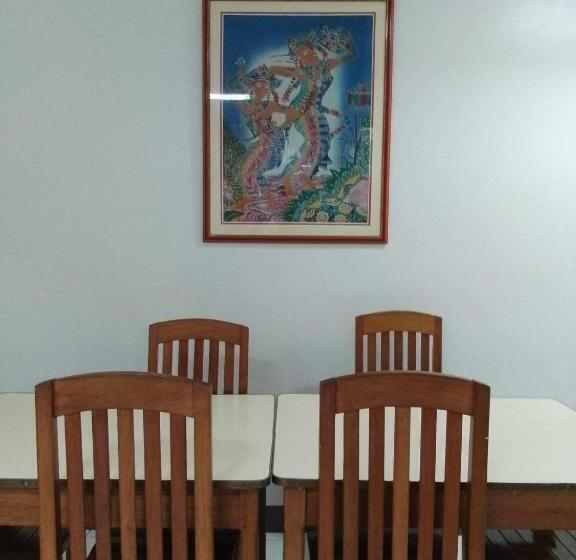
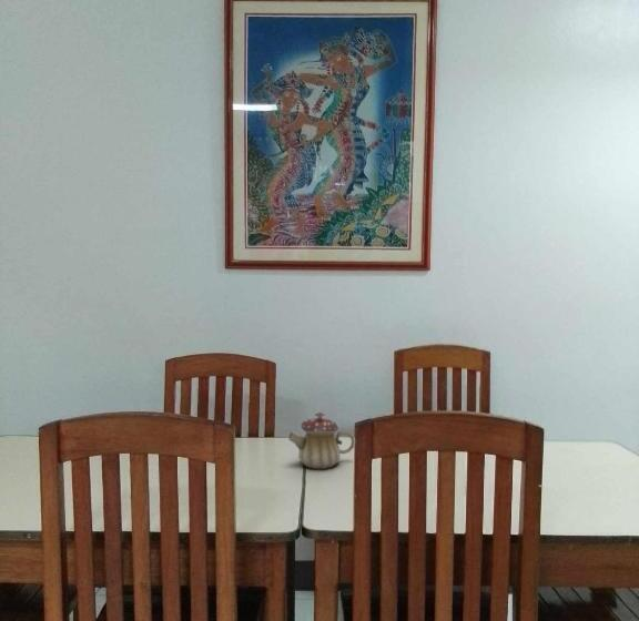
+ teapot (322, 437)
